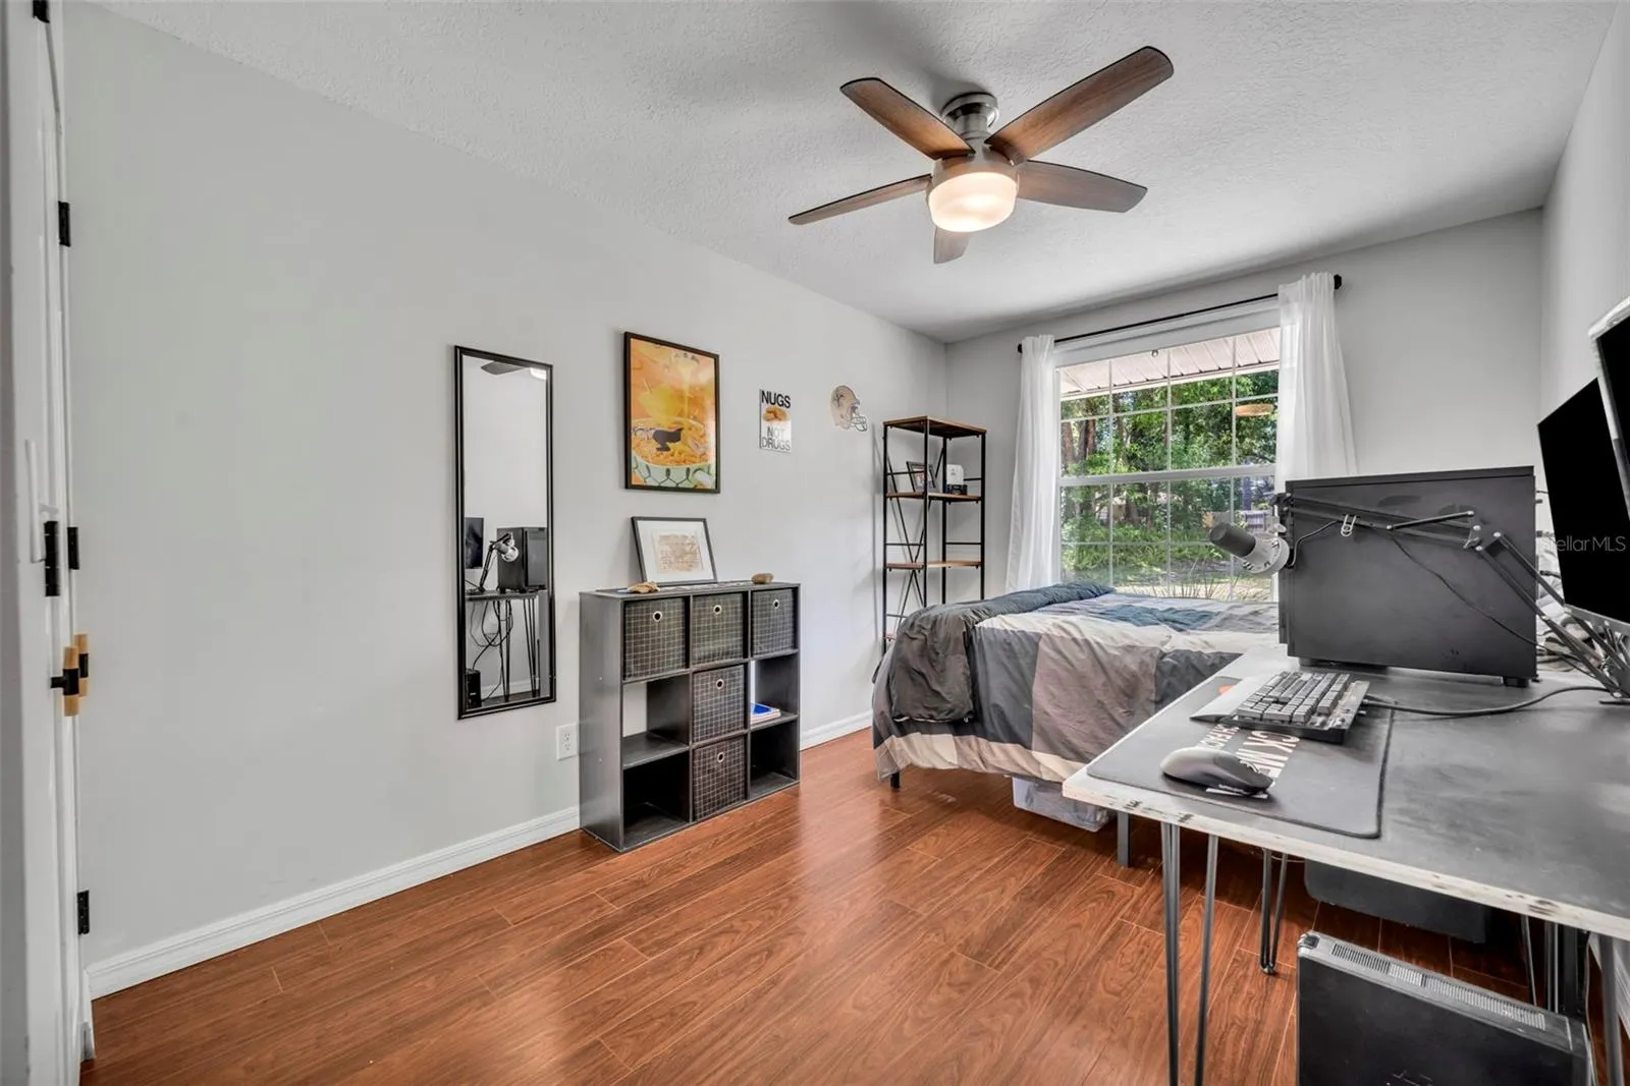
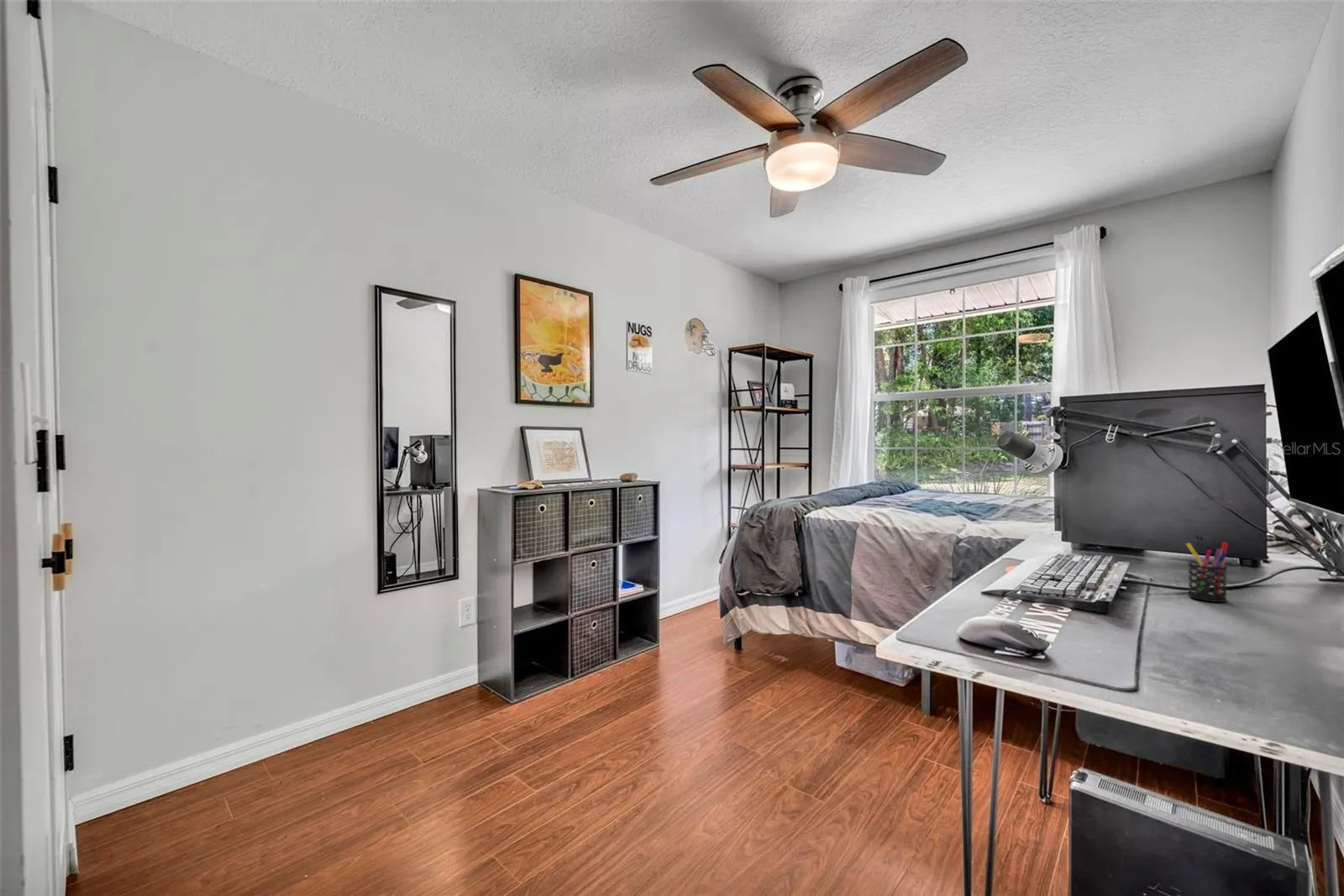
+ pen holder (1211, 569)
